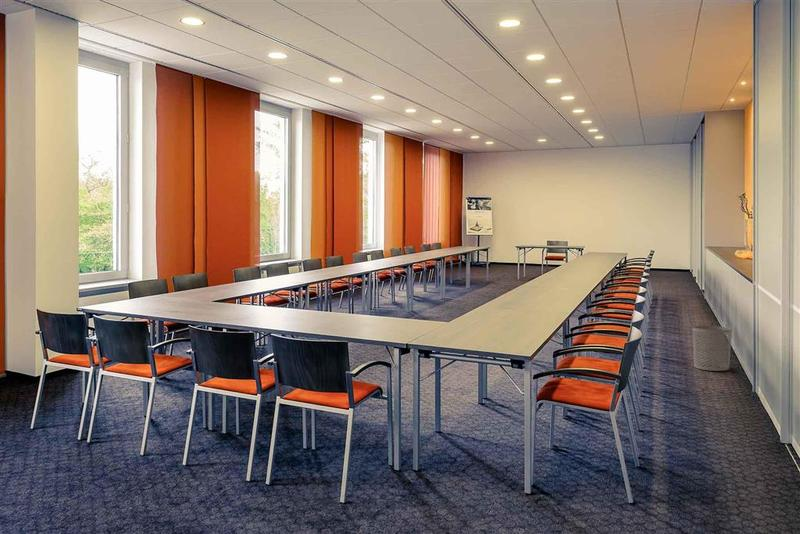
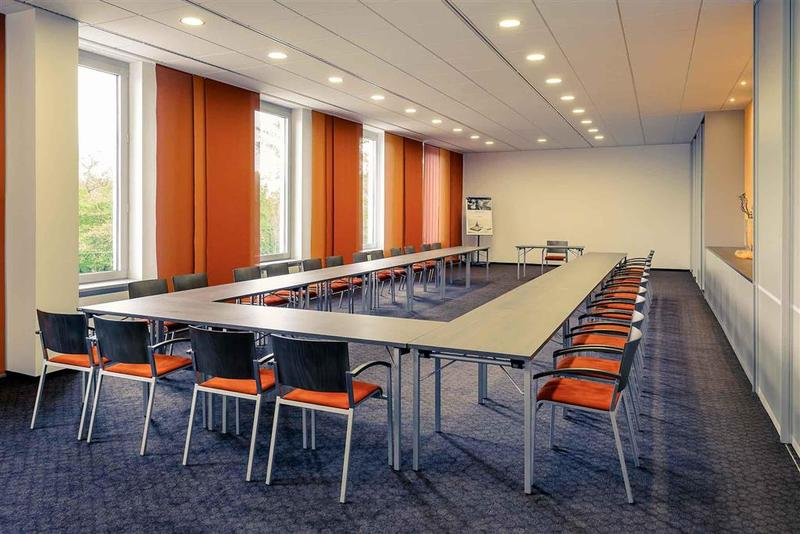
- waste bin (711, 348)
